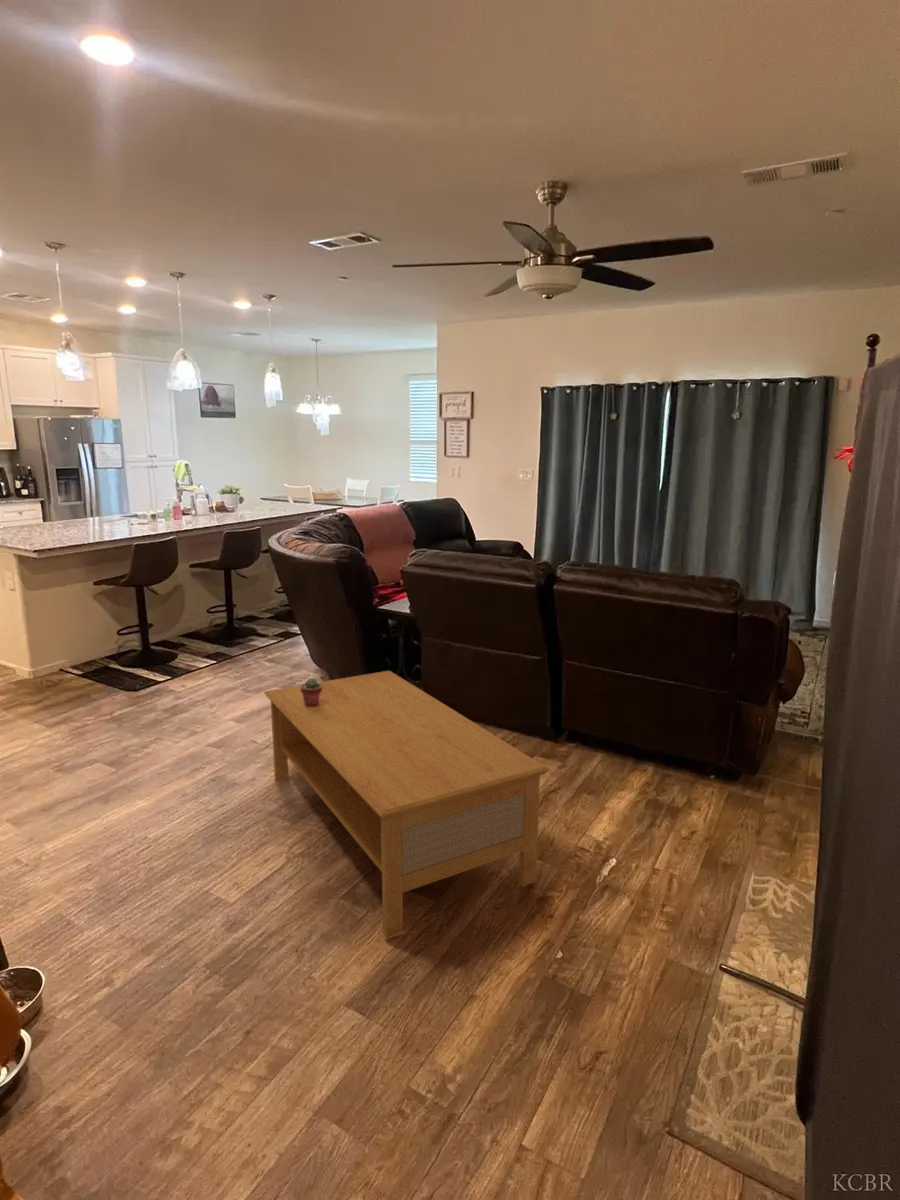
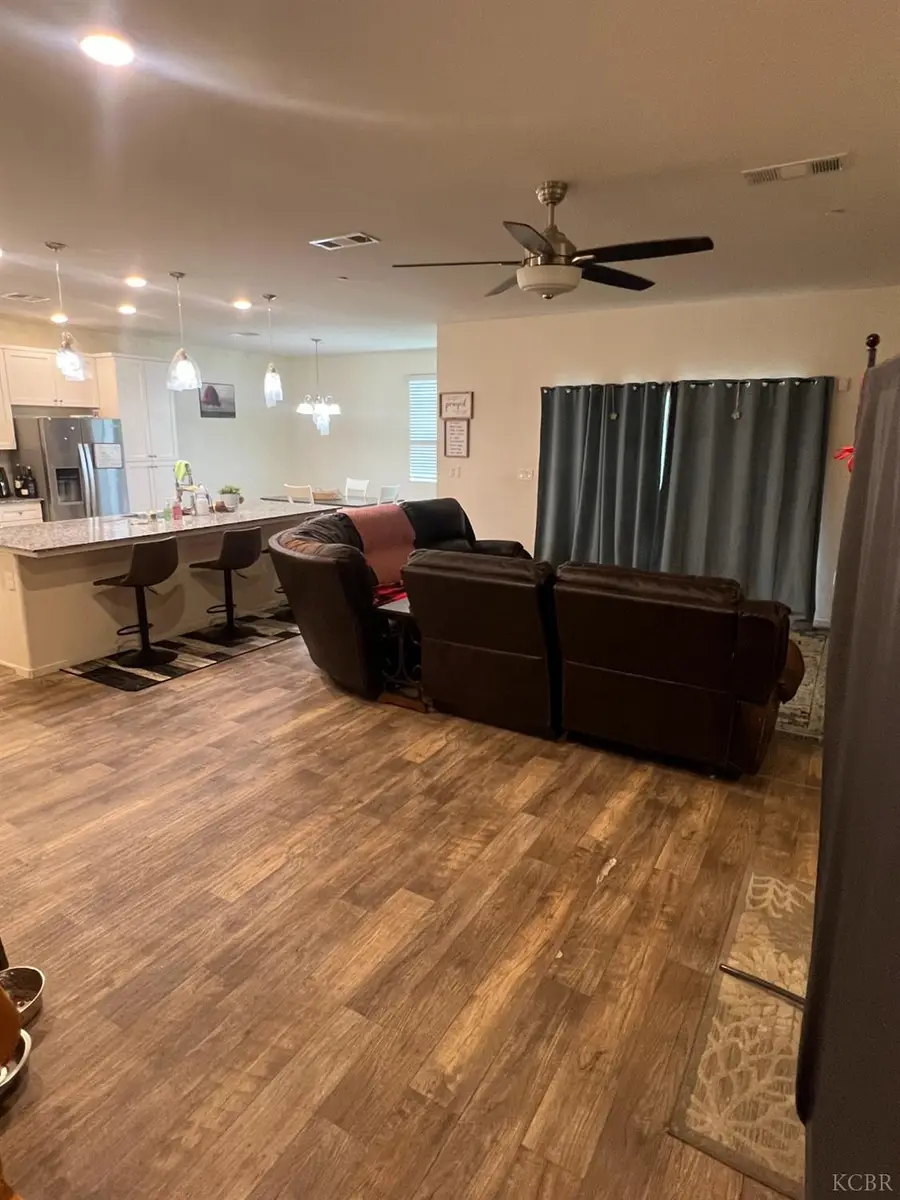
- potted succulent (311, 690)
- coffee table (387, 775)
